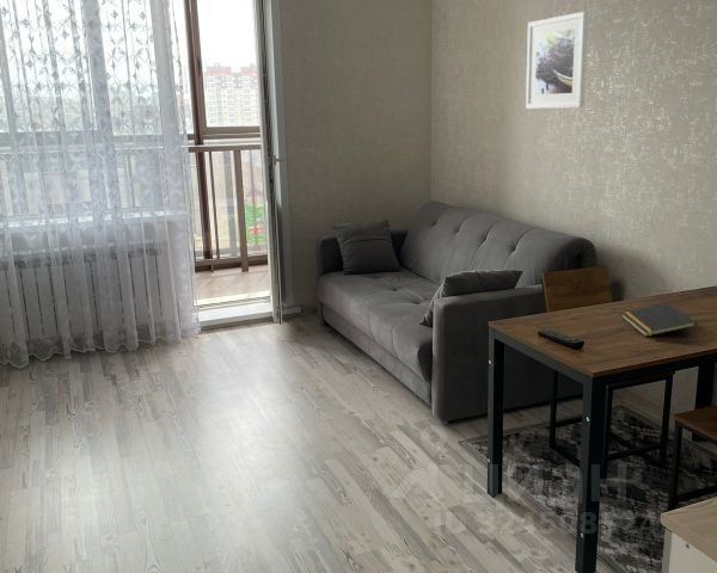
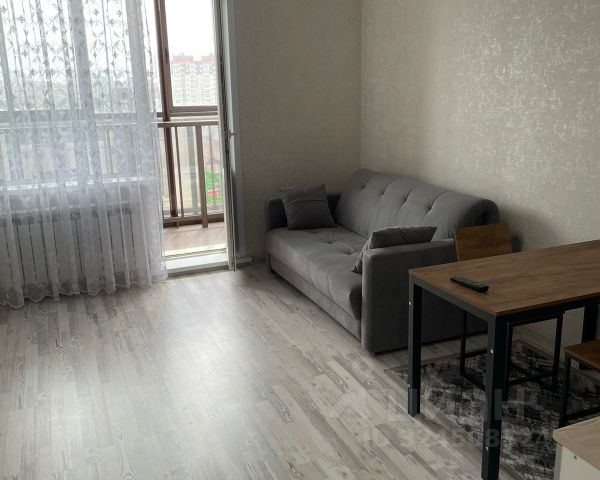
- notepad (656, 319)
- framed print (554, 63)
